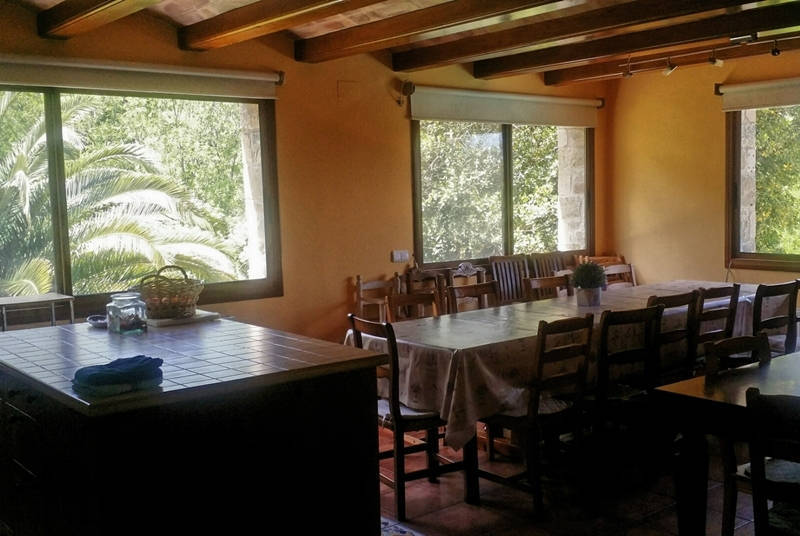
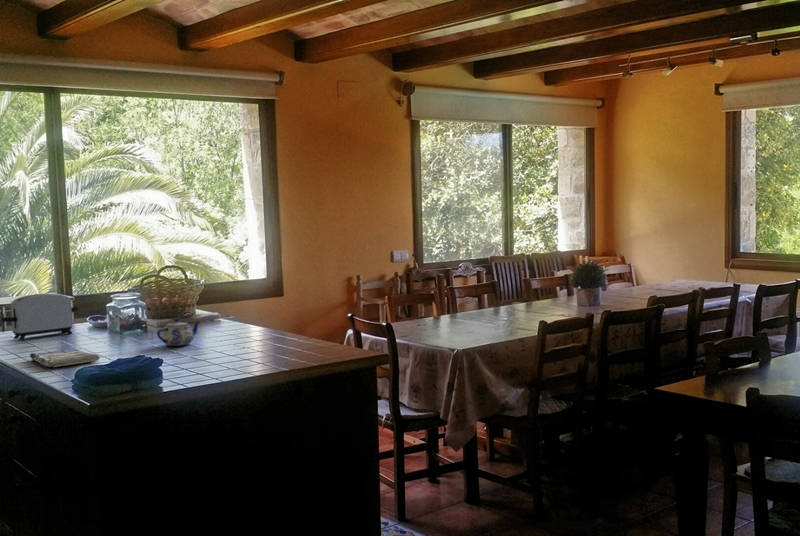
+ dish towel (64, 356)
+ toaster (42, 315)
+ teapot (179, 331)
